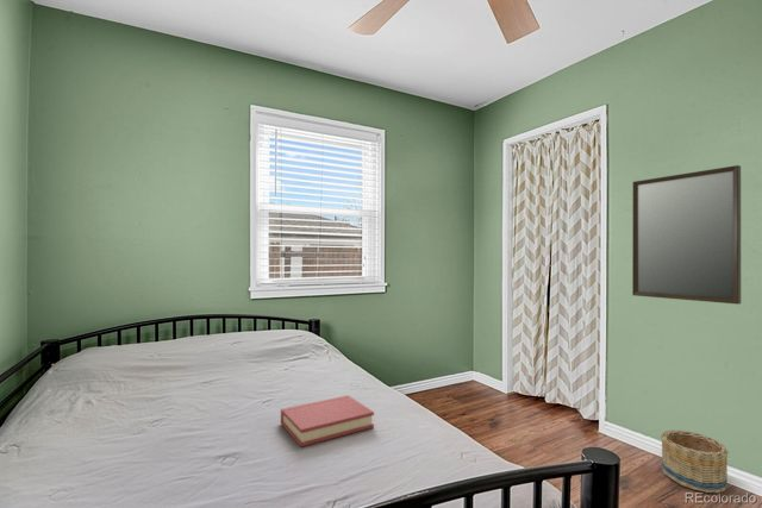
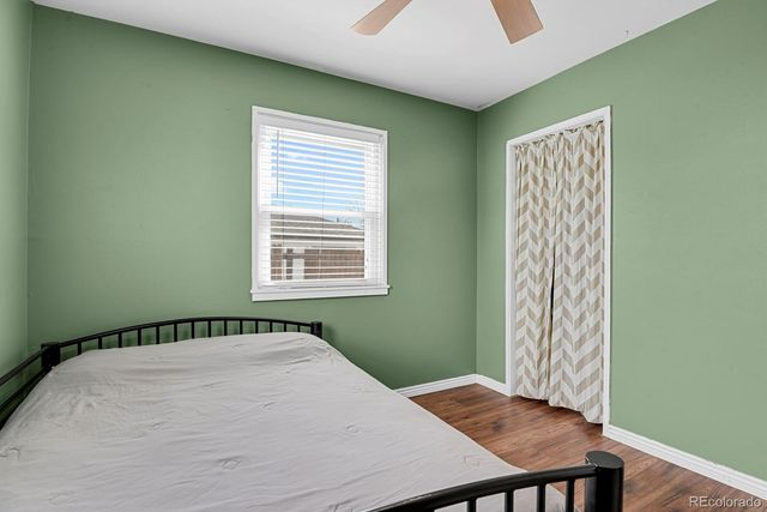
- hardback book (326, 418)
- basket (693, 459)
- home mirror (681, 237)
